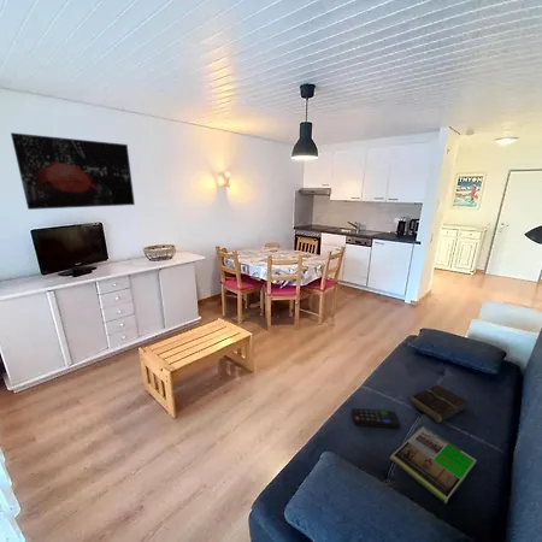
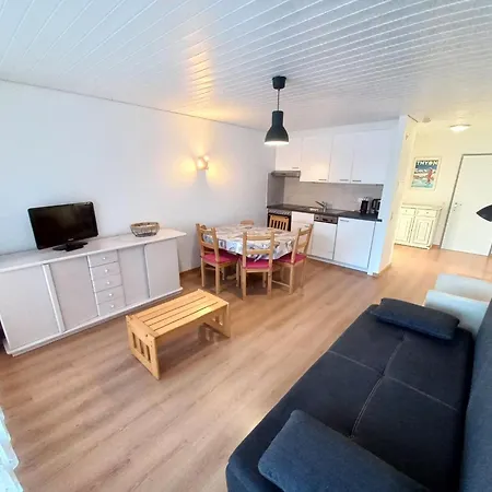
- wall art (81, 173)
- remote control (375, 417)
- magazine (432, 459)
- book (438, 401)
